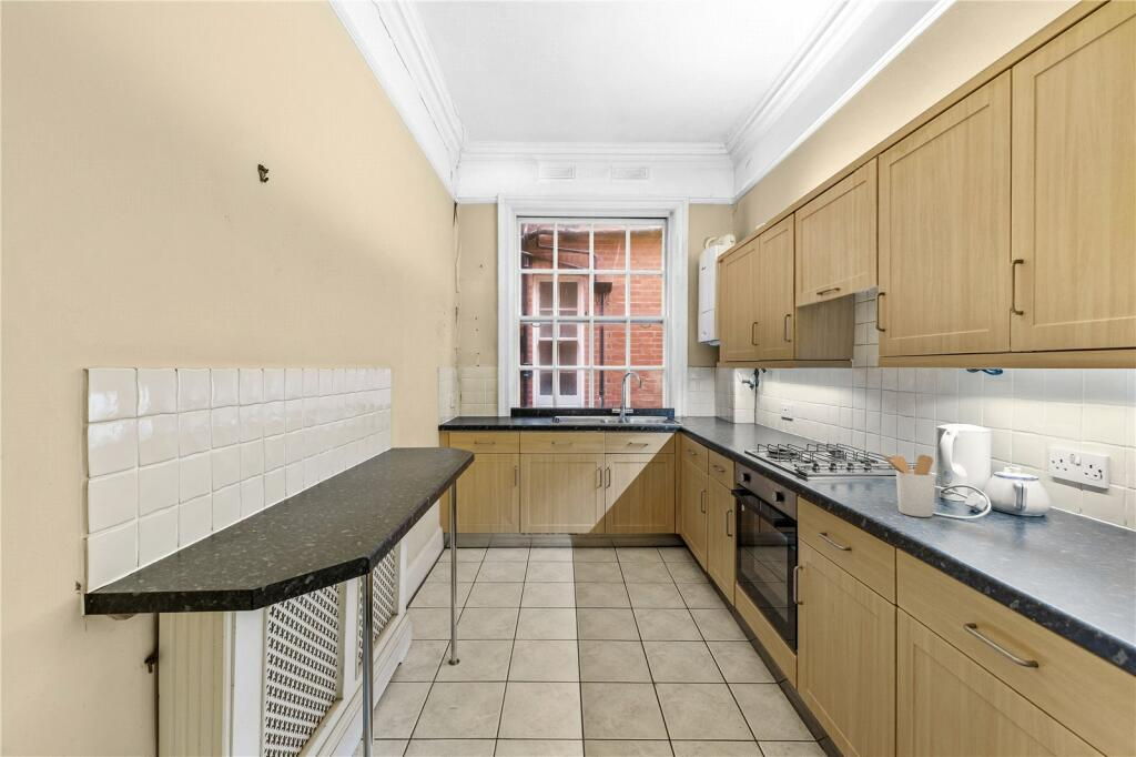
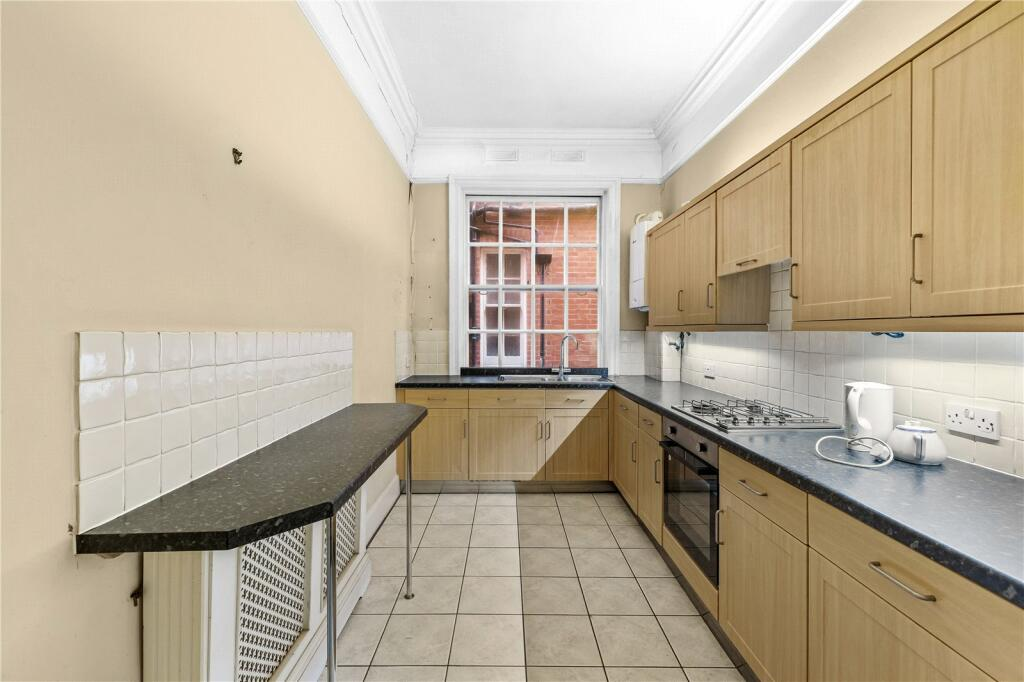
- utensil holder (905, 482)
